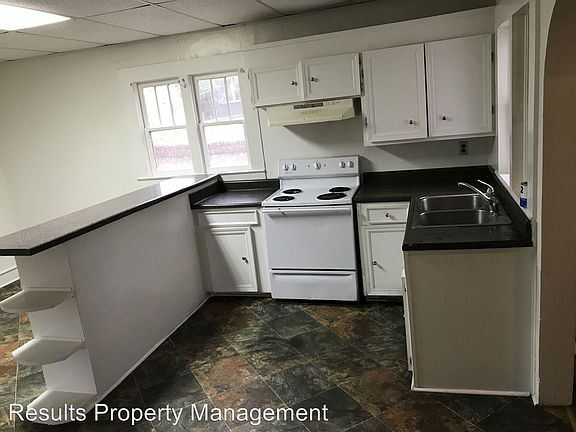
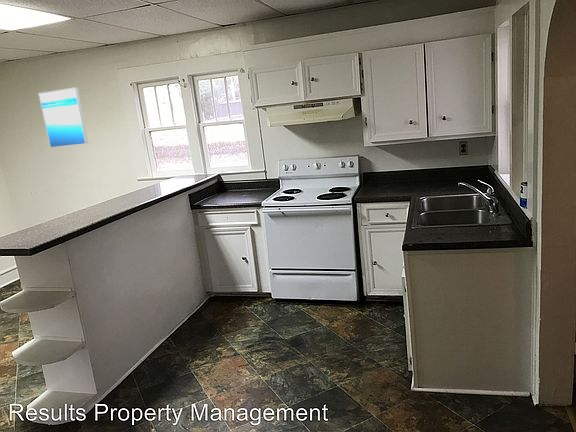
+ wall art (63, 118)
